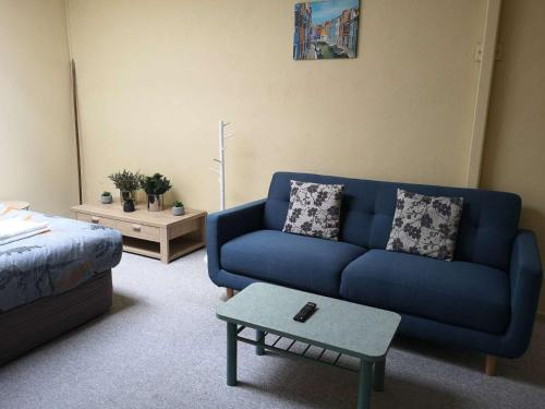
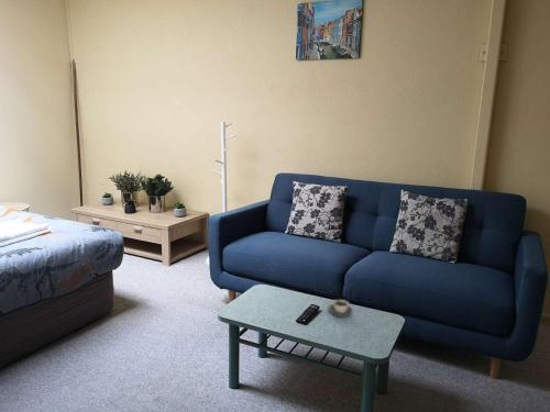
+ cup (340, 308)
